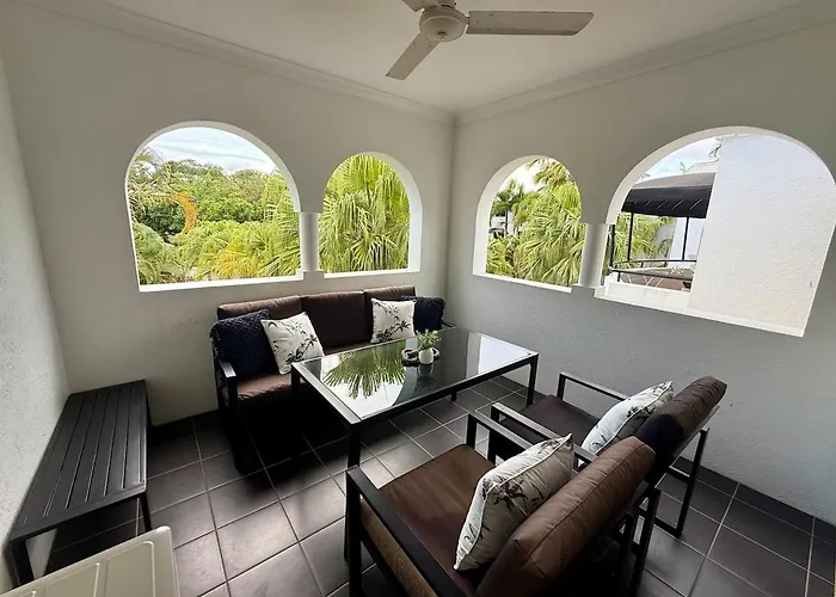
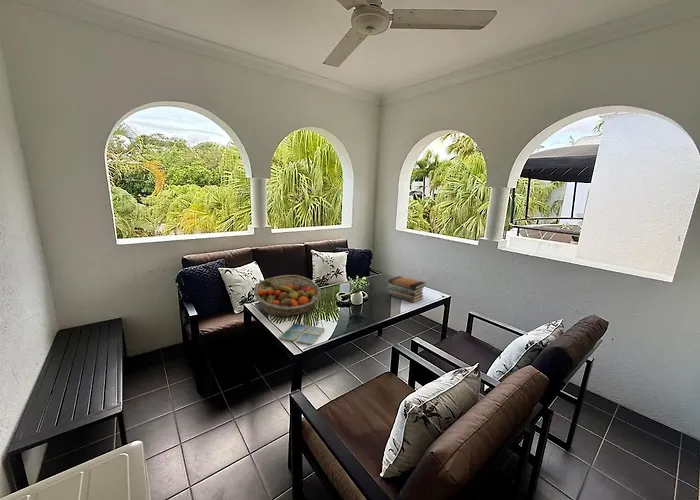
+ fruit basket (288, 295)
+ book stack (406, 288)
+ drink coaster (302, 332)
